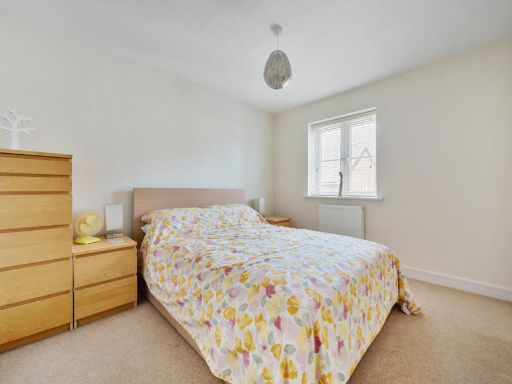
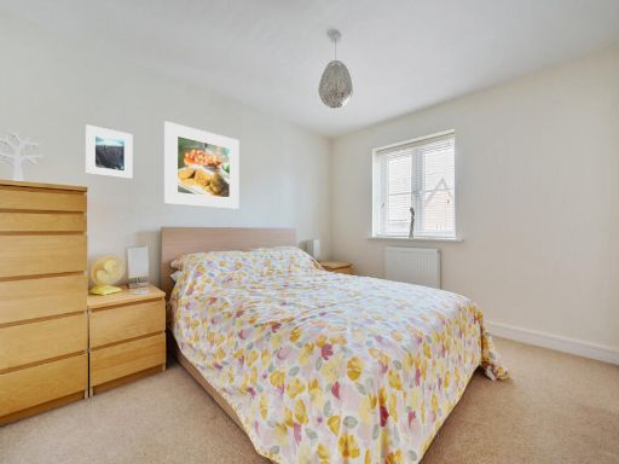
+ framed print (204, 168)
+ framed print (110, 152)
